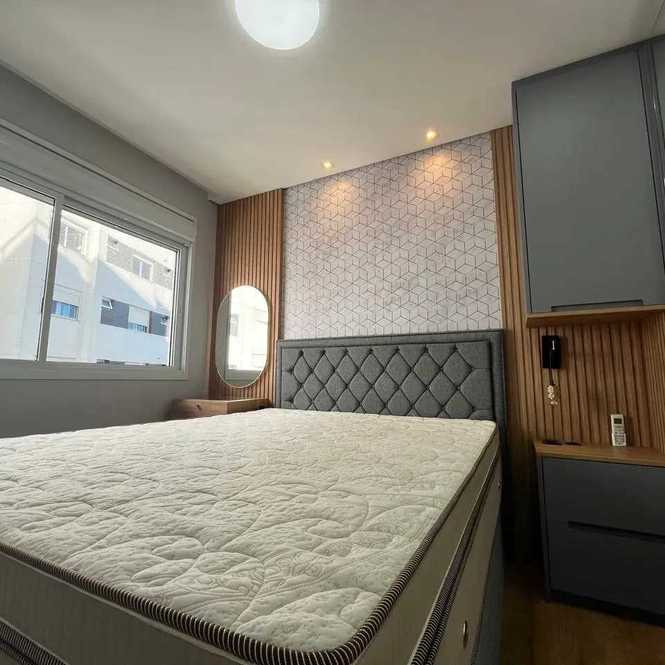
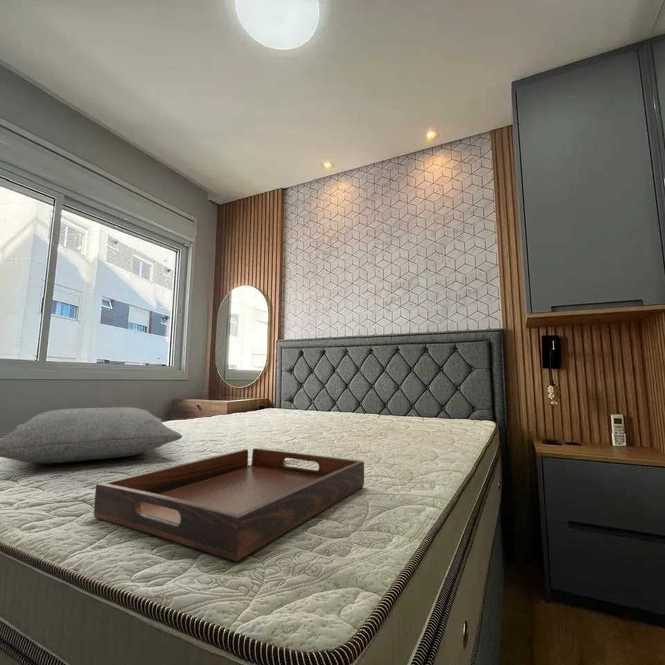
+ pillow (94, 432)
+ serving tray (246, 484)
